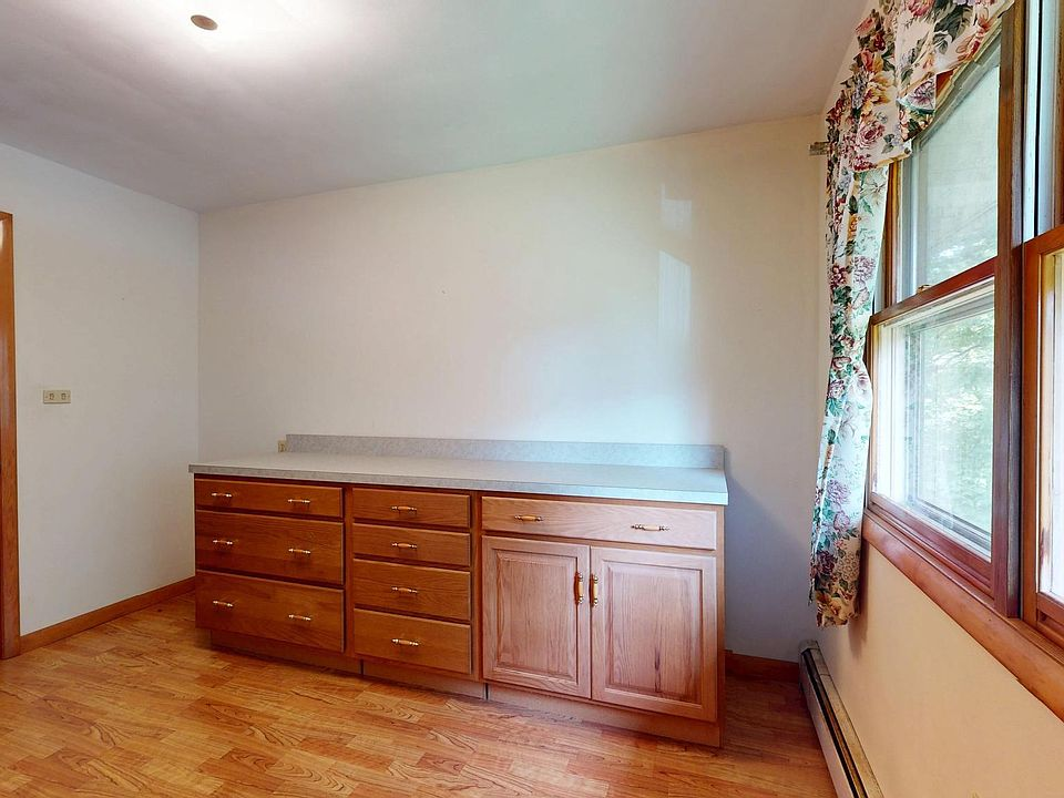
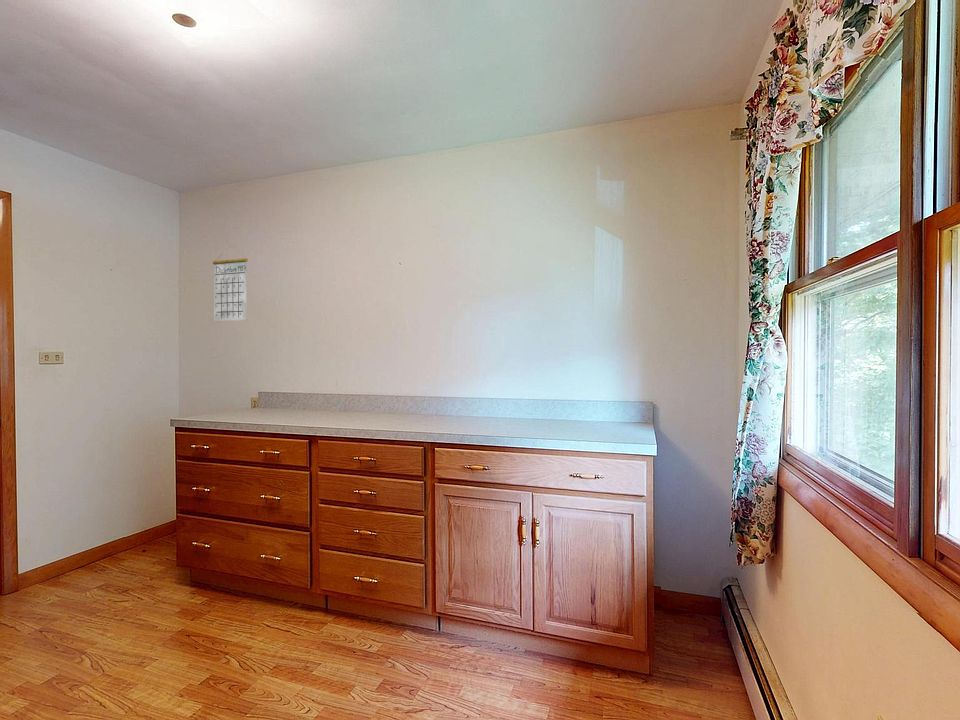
+ calendar (230, 282)
